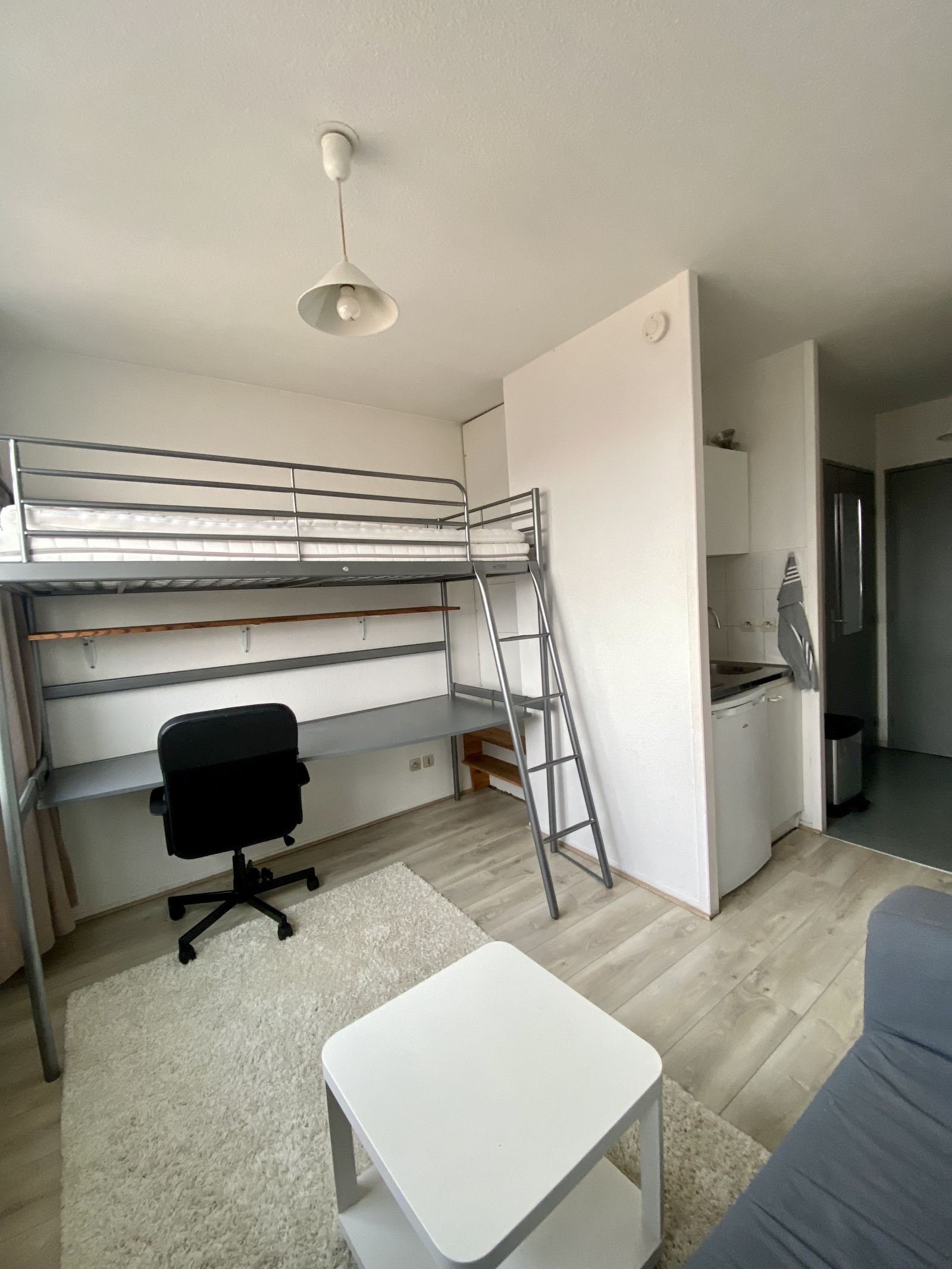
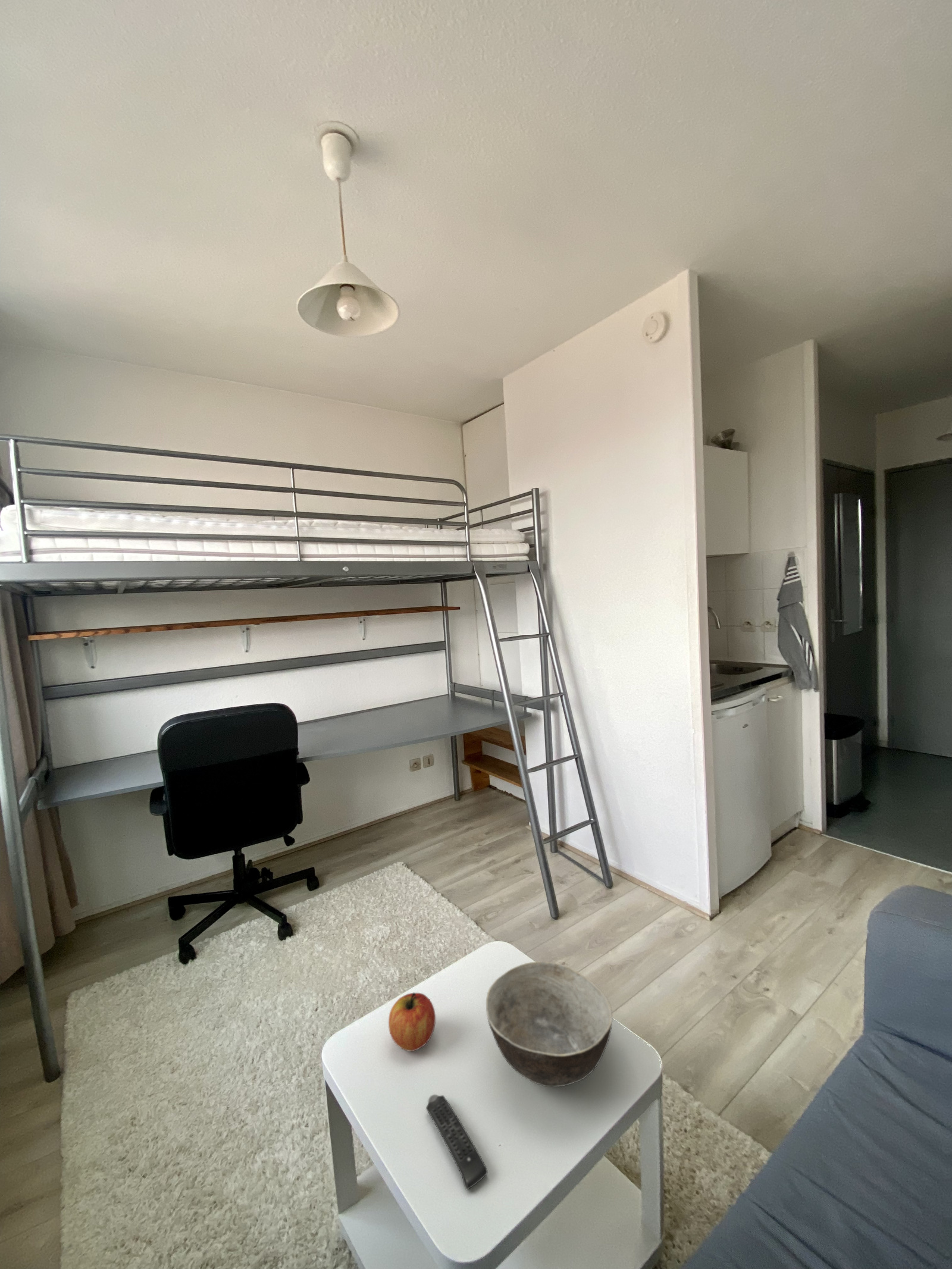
+ apple (412, 1019)
+ bowl (550, 1029)
+ remote control (452, 1134)
